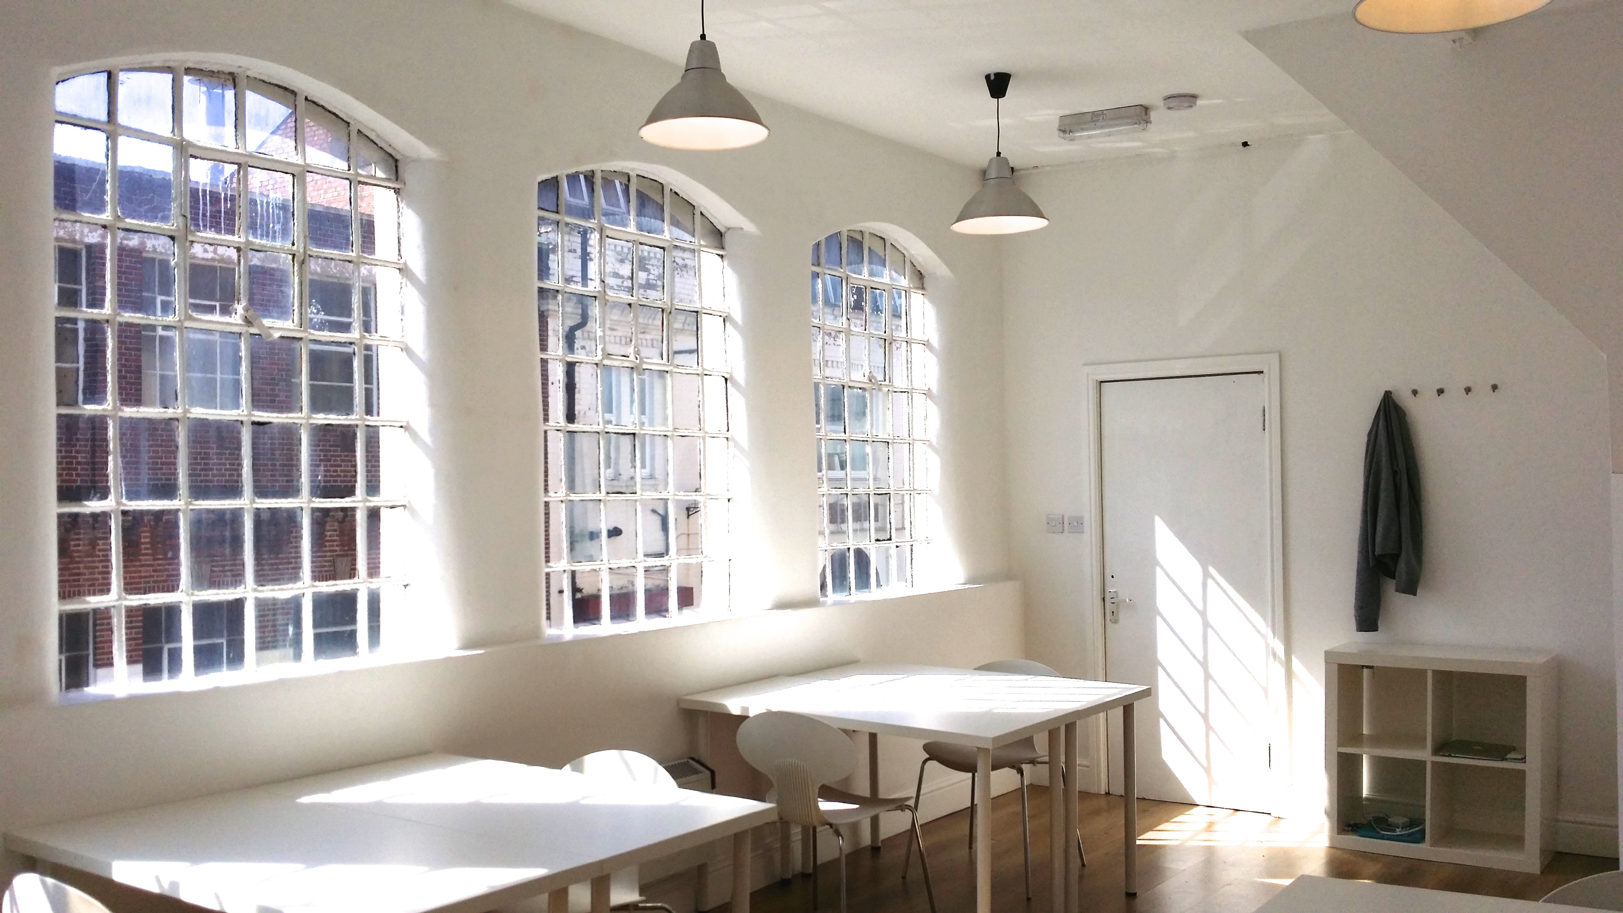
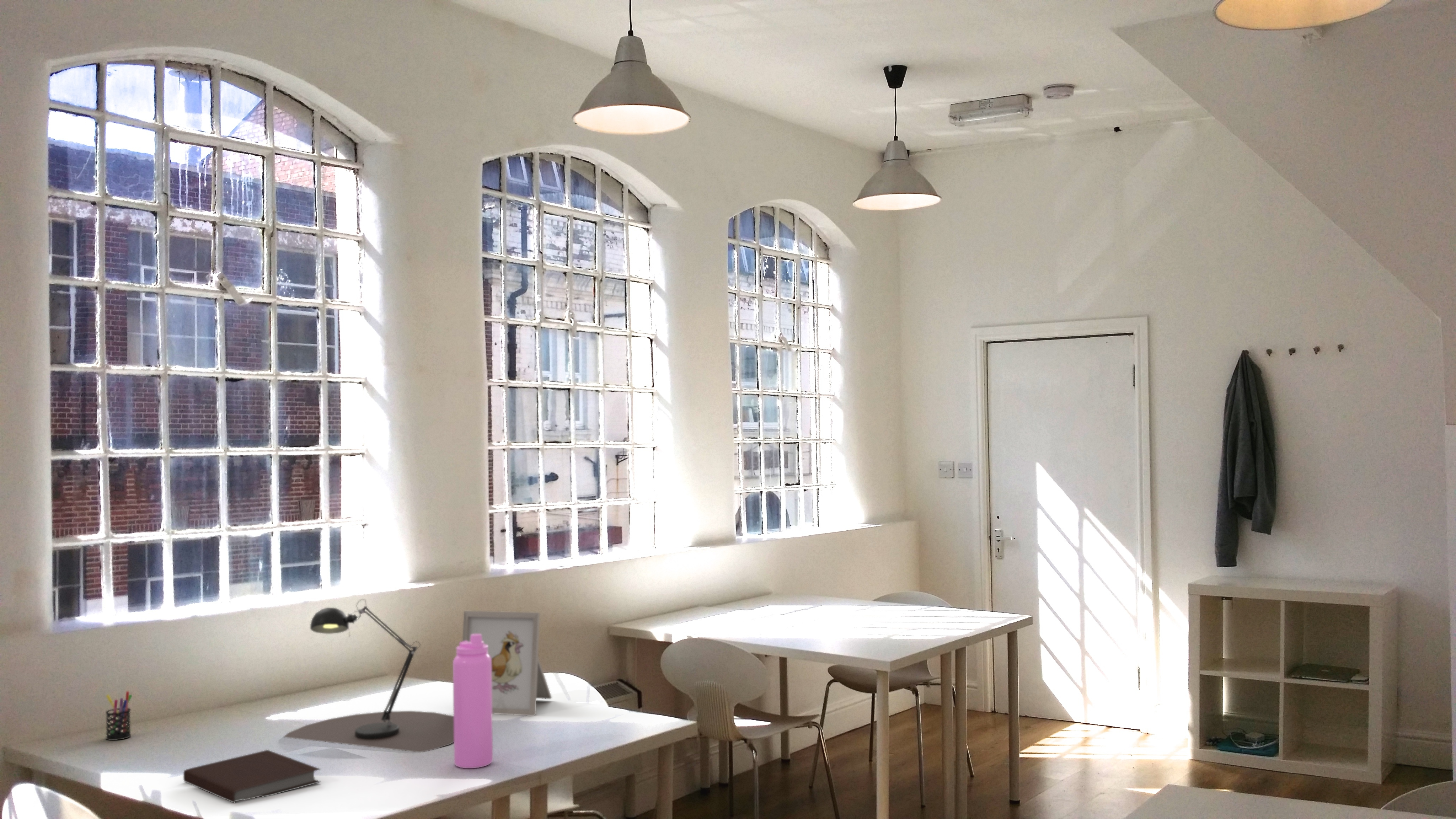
+ notebook (252, 776)
+ water bottle (472, 698)
+ desk lamp (398, 678)
+ picture frame (510, 657)
+ pen holder (121, 713)
